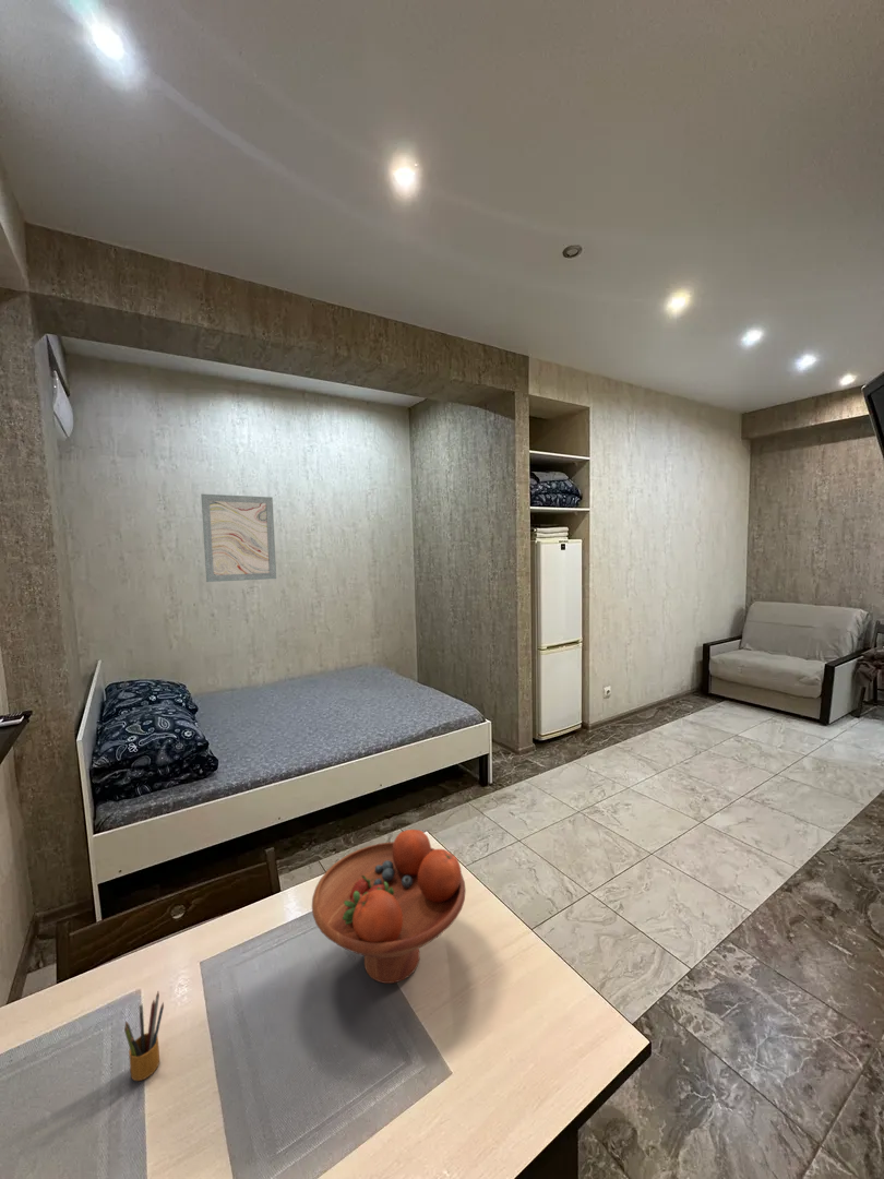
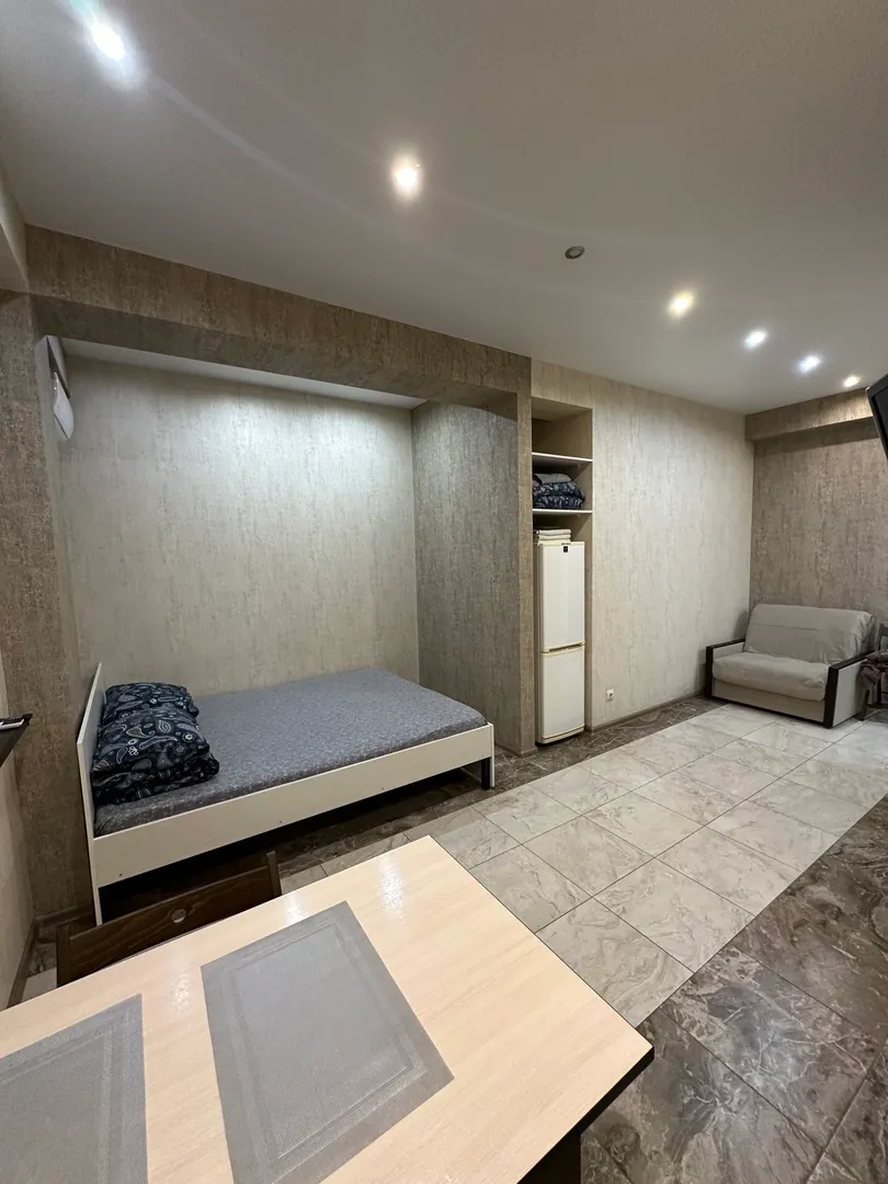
- wall art (240, 538)
- pencil box (143, 1040)
- fruit bowl (390, 909)
